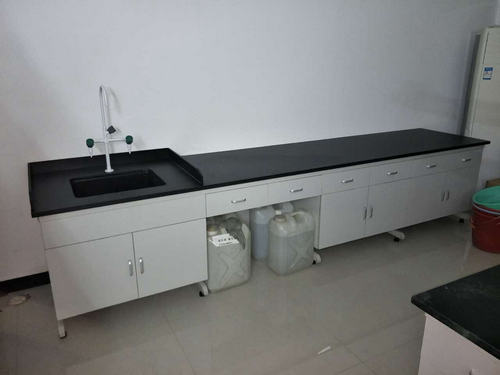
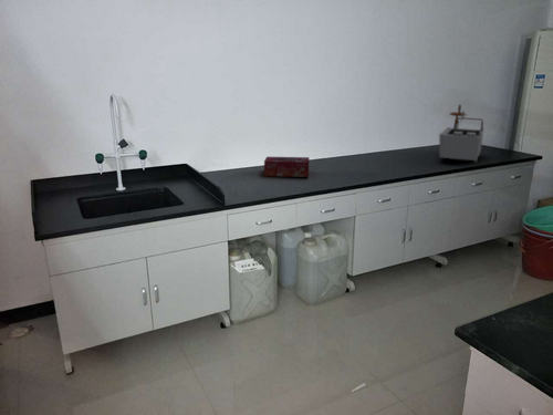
+ laboratory equipment (460, 133)
+ tissue box (286, 166)
